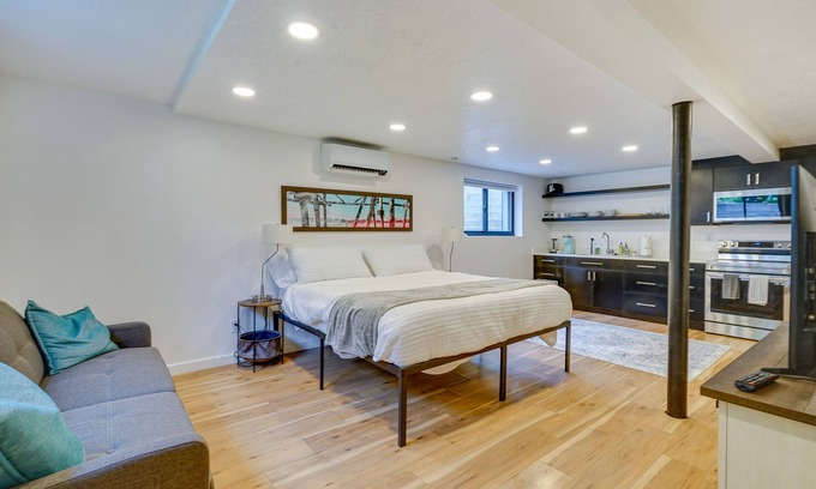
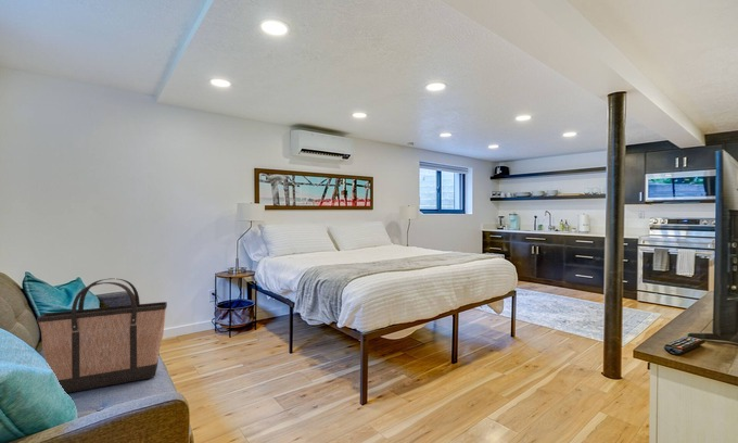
+ shopping bag (107, 331)
